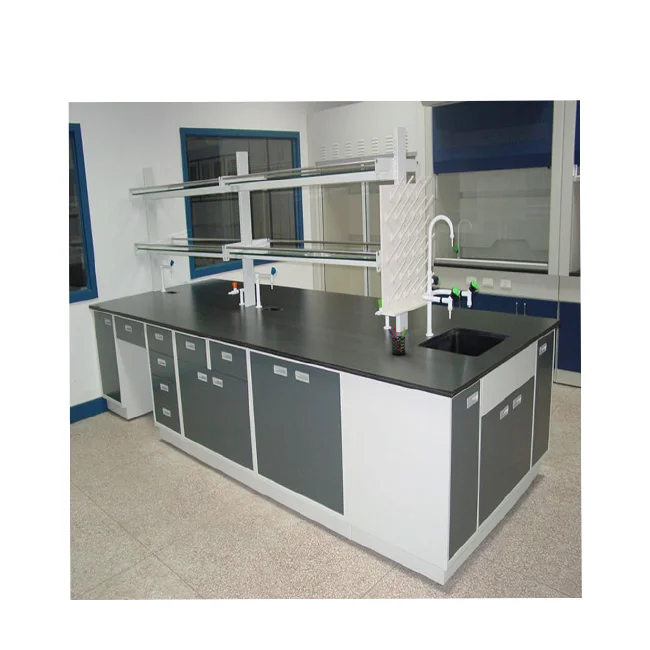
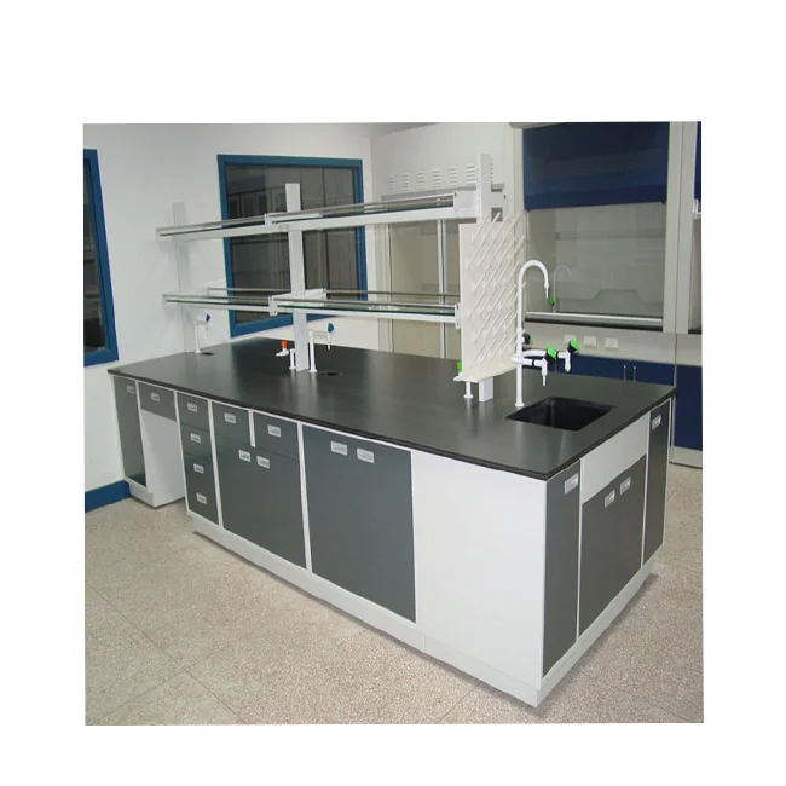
- pen holder (399, 340)
